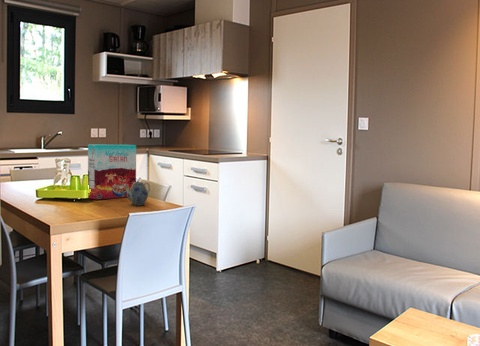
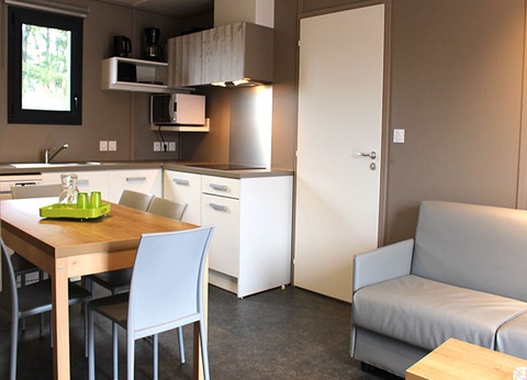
- teapot (137, 193)
- cereal box (112, 171)
